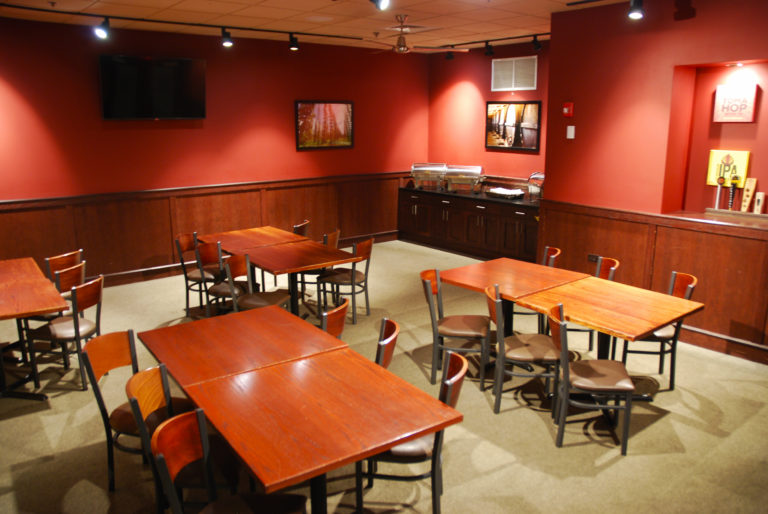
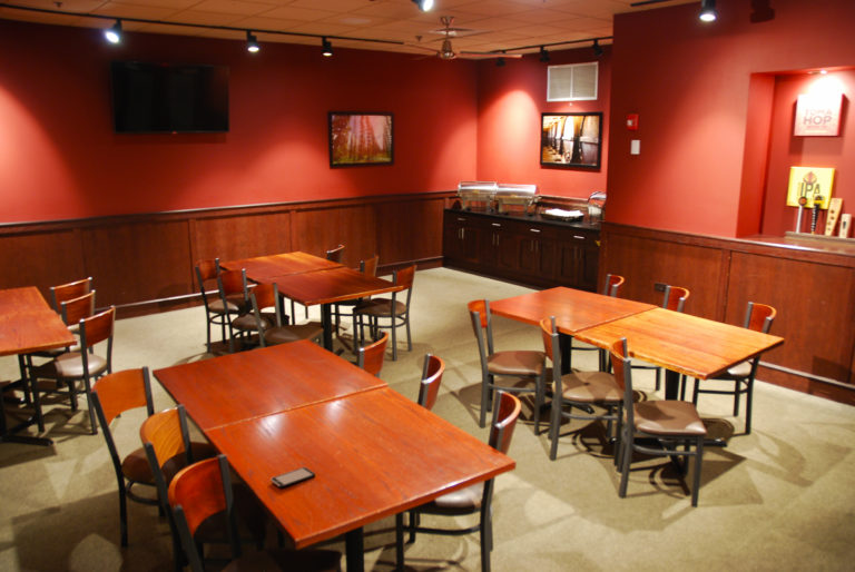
+ smartphone (293, 476)
